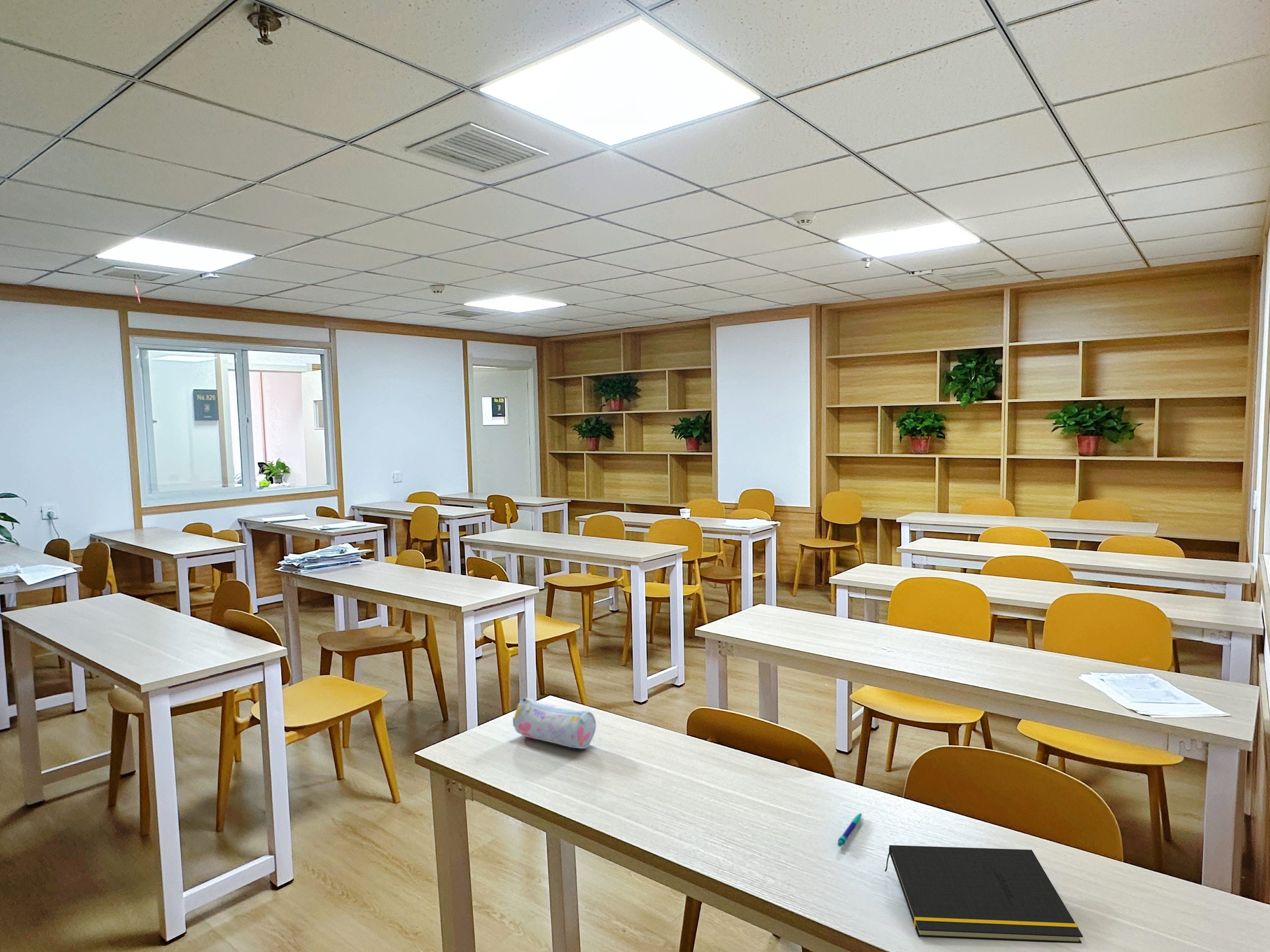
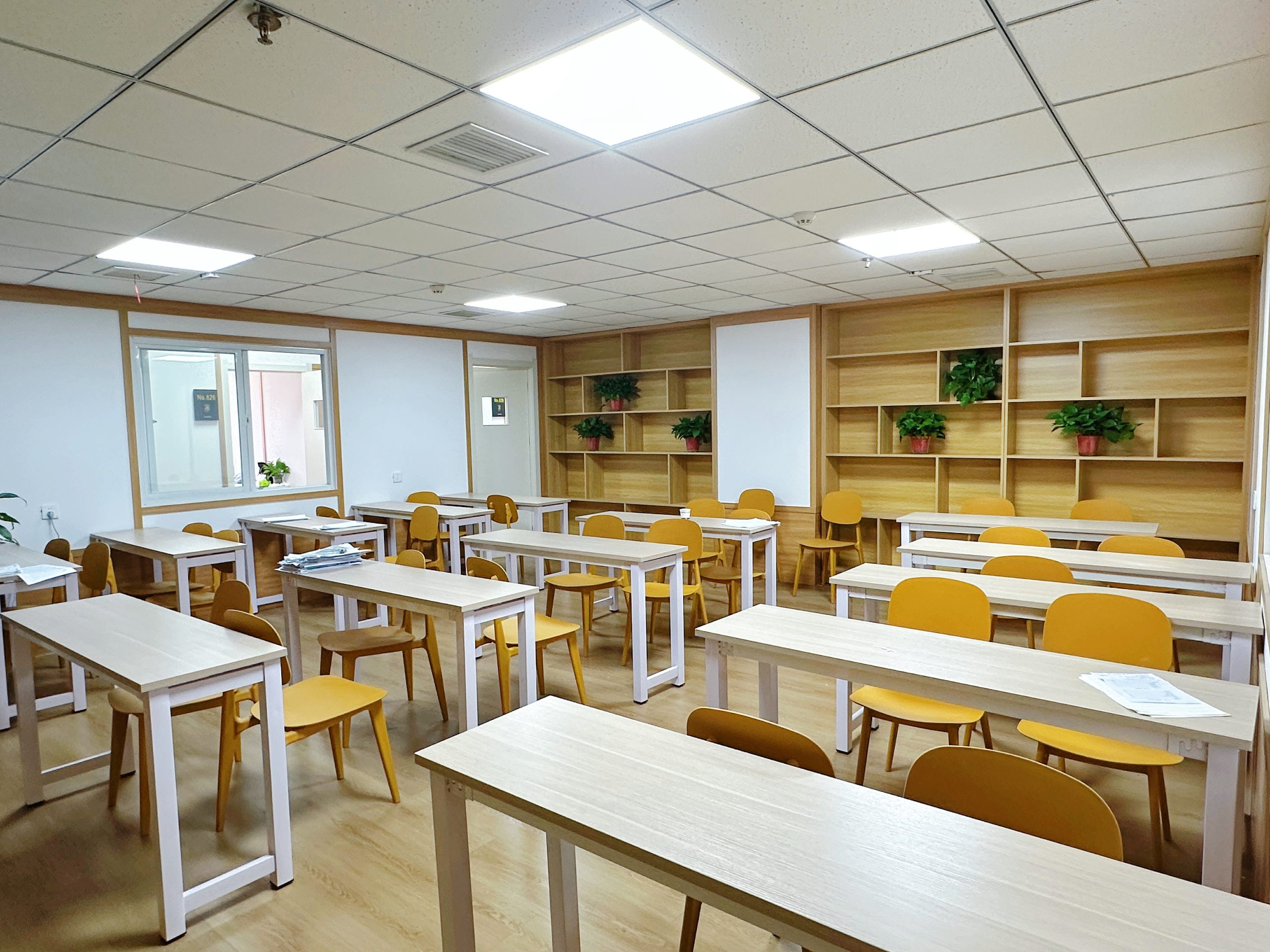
- pen (851, 828)
- pencil case (554, 722)
- notepad (978, 891)
